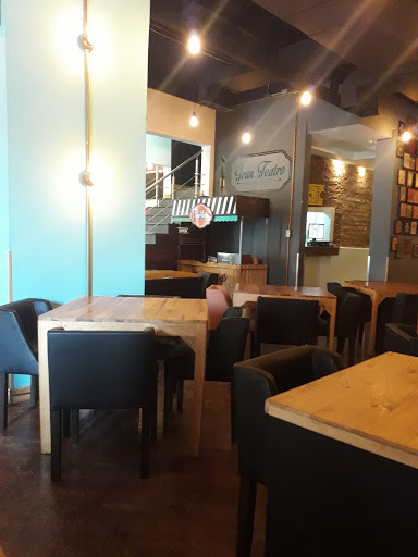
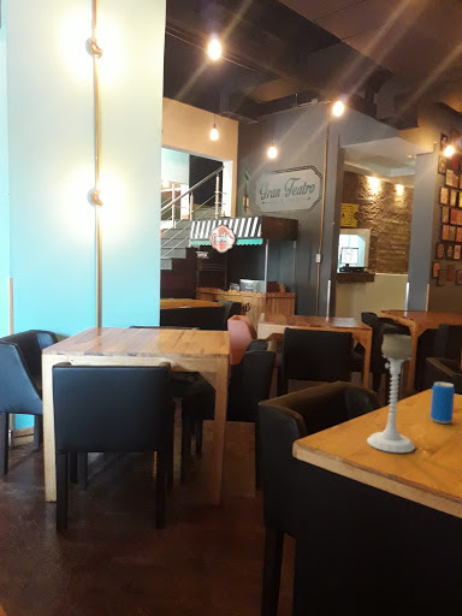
+ candle holder (393, 390)
+ beverage can (442, 402)
